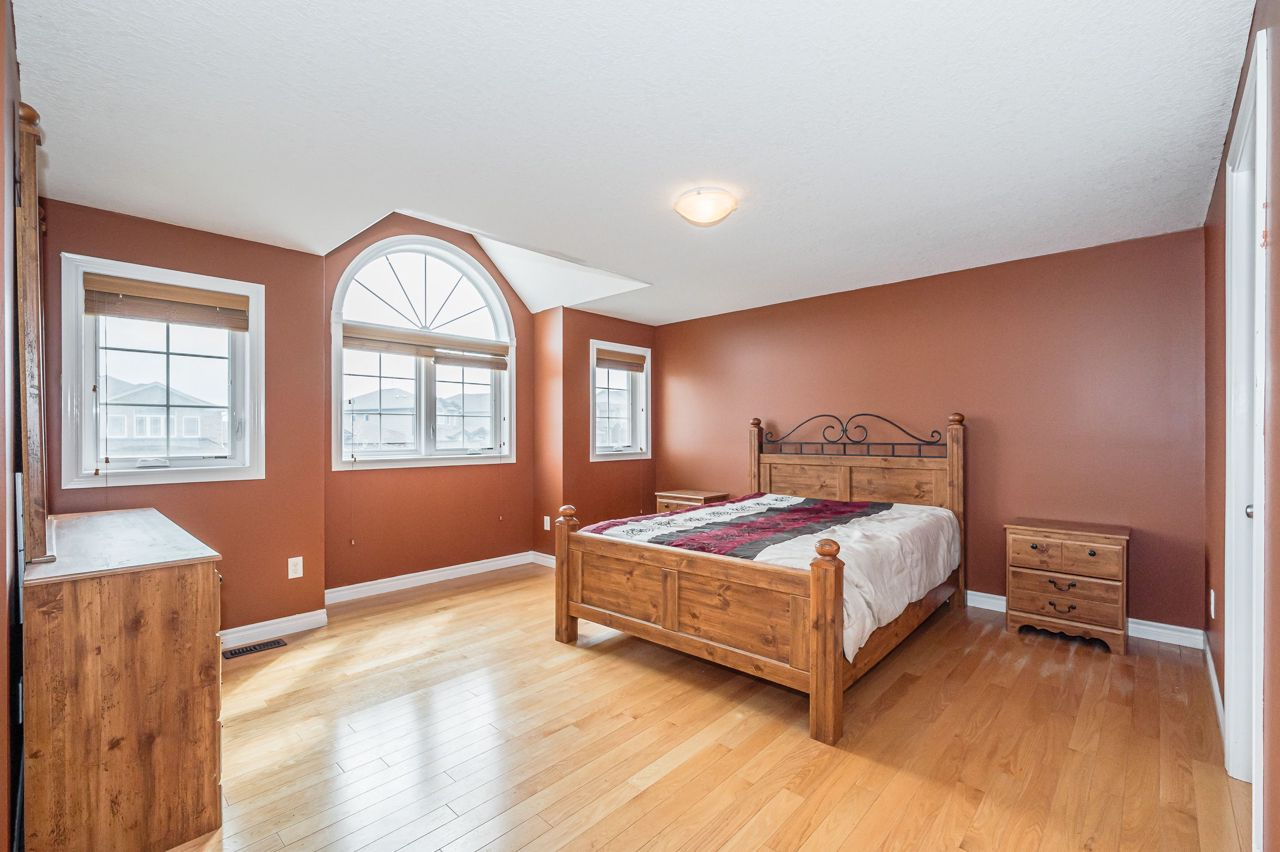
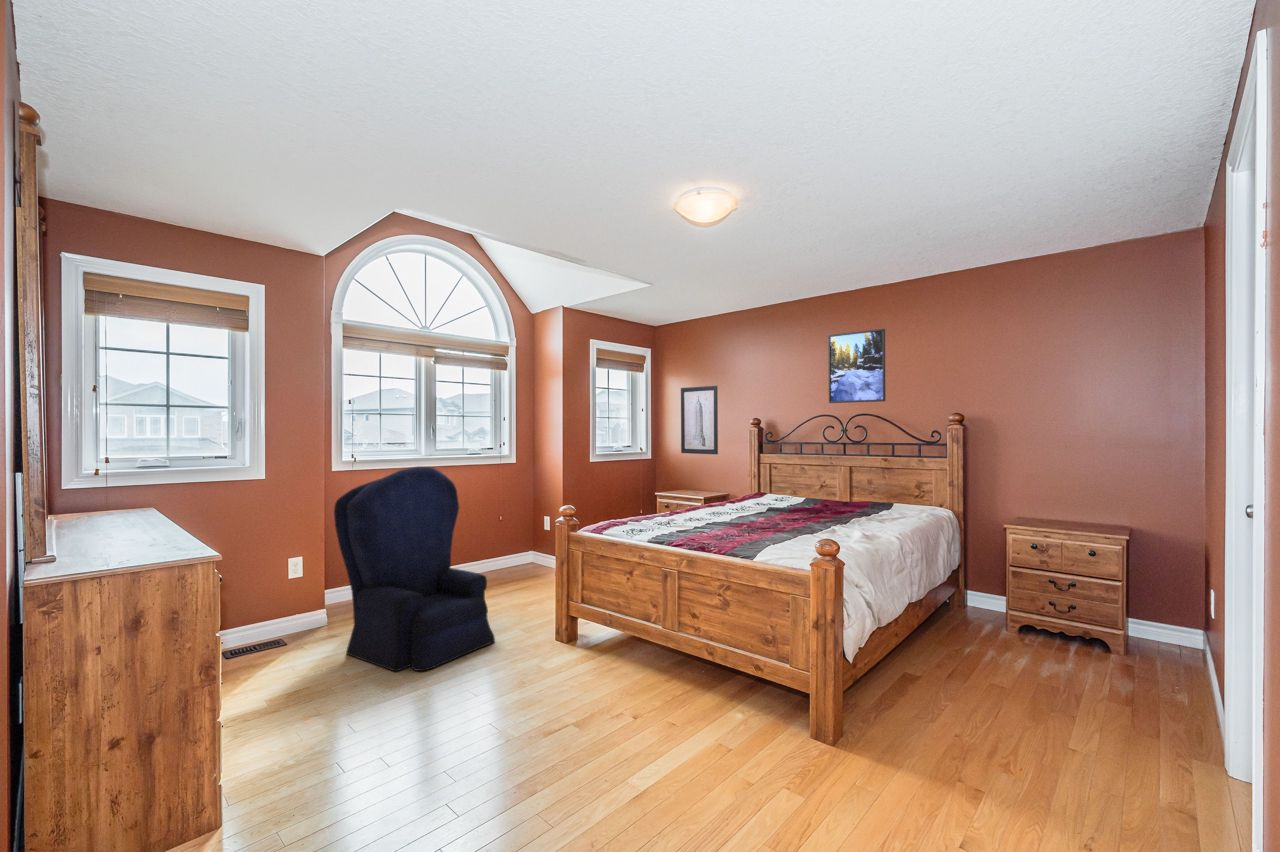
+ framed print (856, 367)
+ wall art (698, 420)
+ armchair (422, 556)
